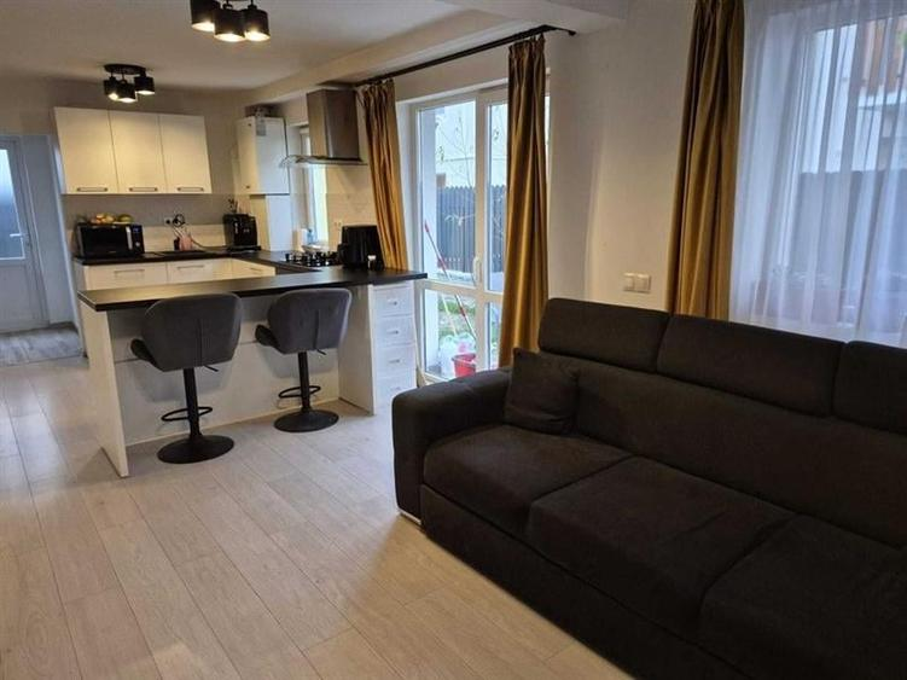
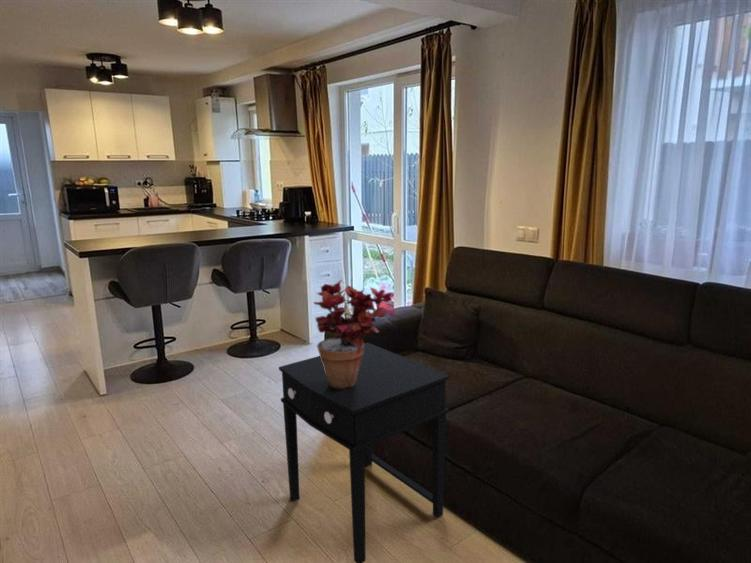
+ potted plant (348, 334)
+ side table (361, 441)
